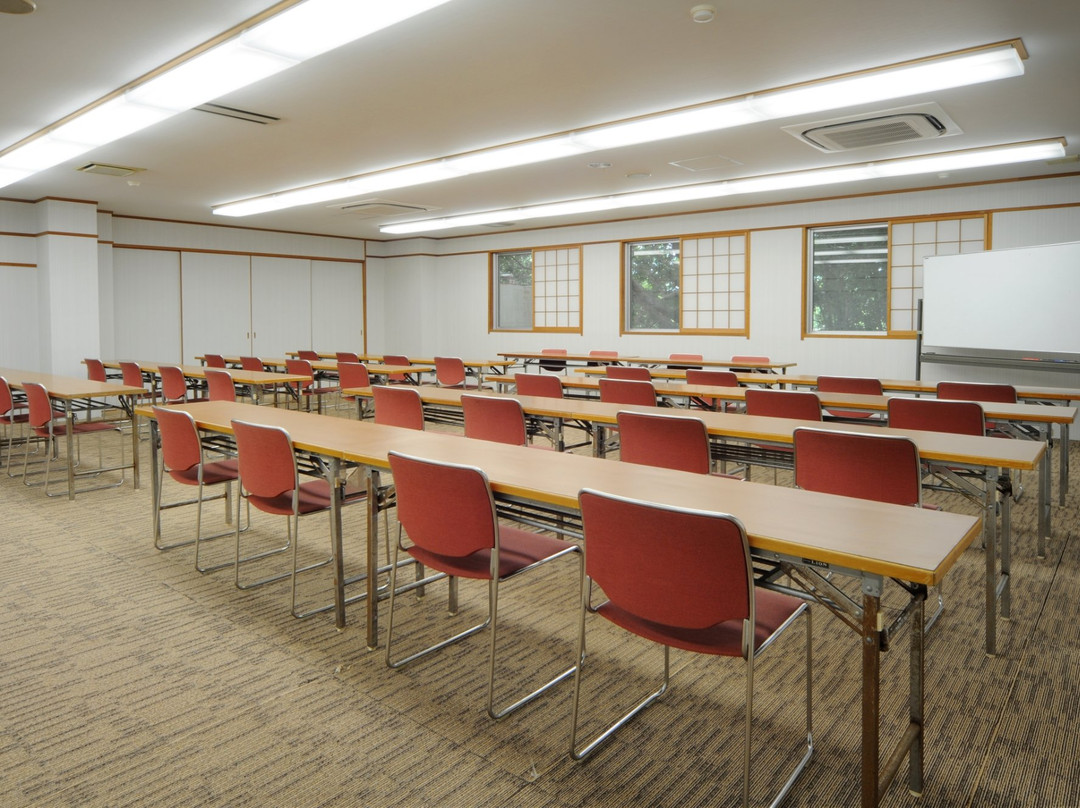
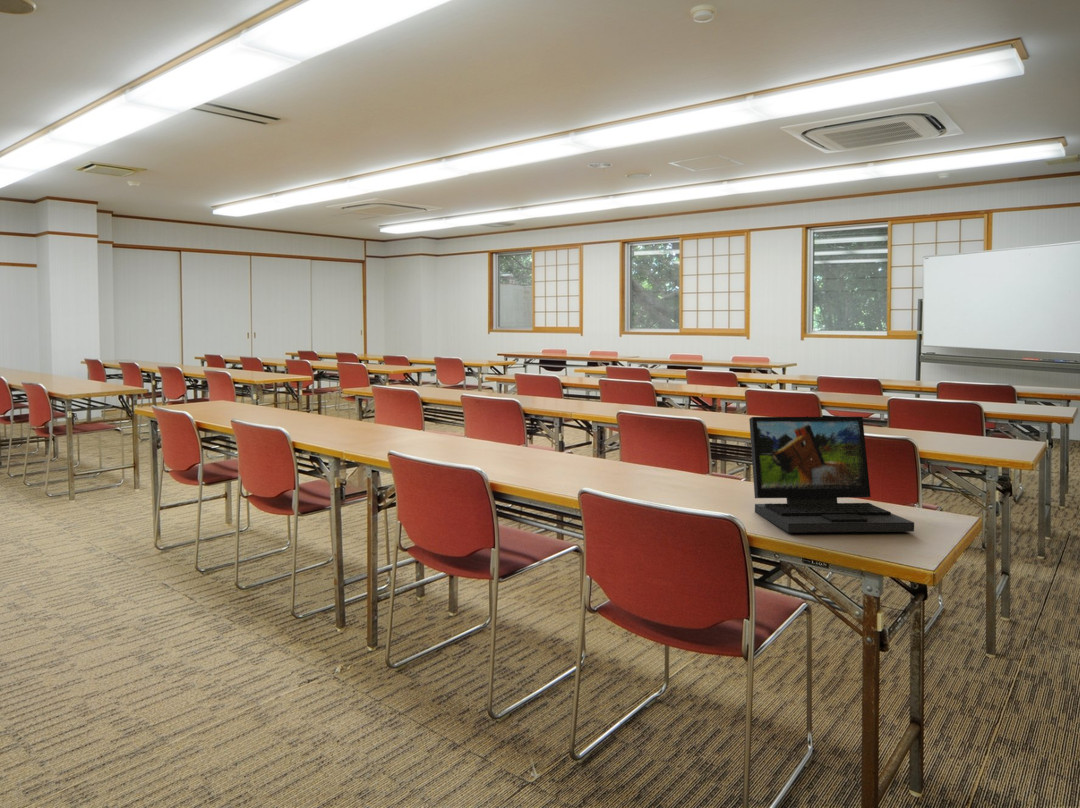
+ laptop (825, 469)
